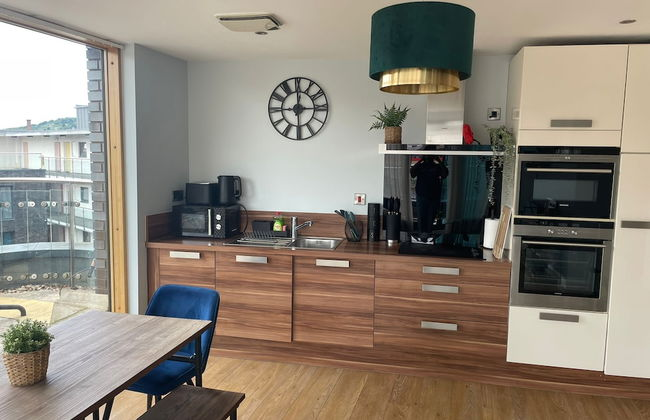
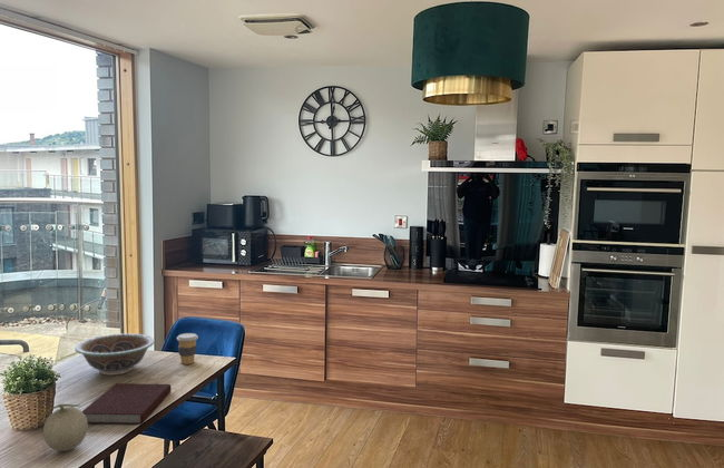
+ fruit (62, 425)
+ decorative bowl (116, 355)
+ coffee cup (187, 349)
+ notebook (128, 402)
